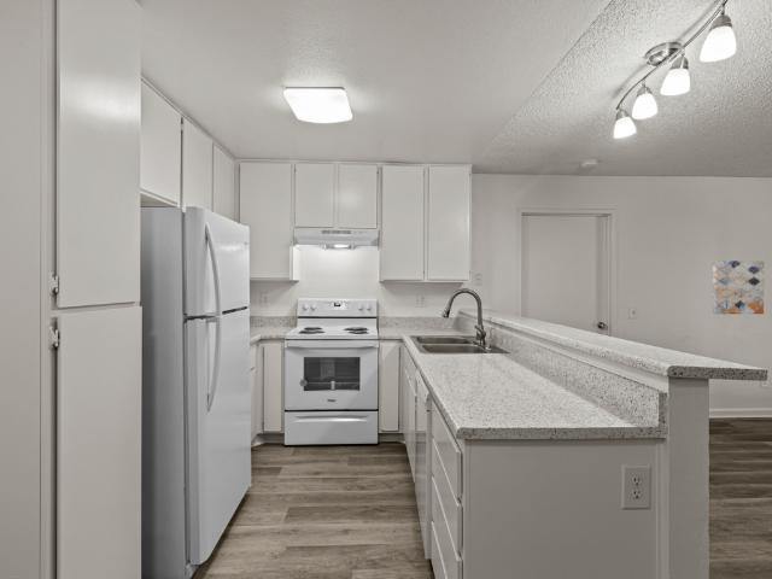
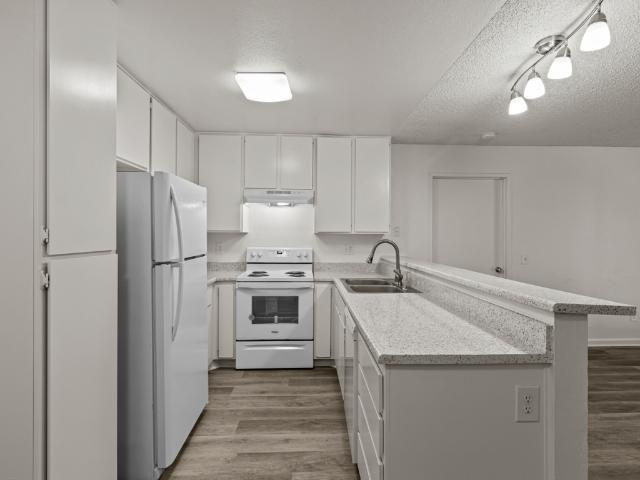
- wall art (737, 287)
